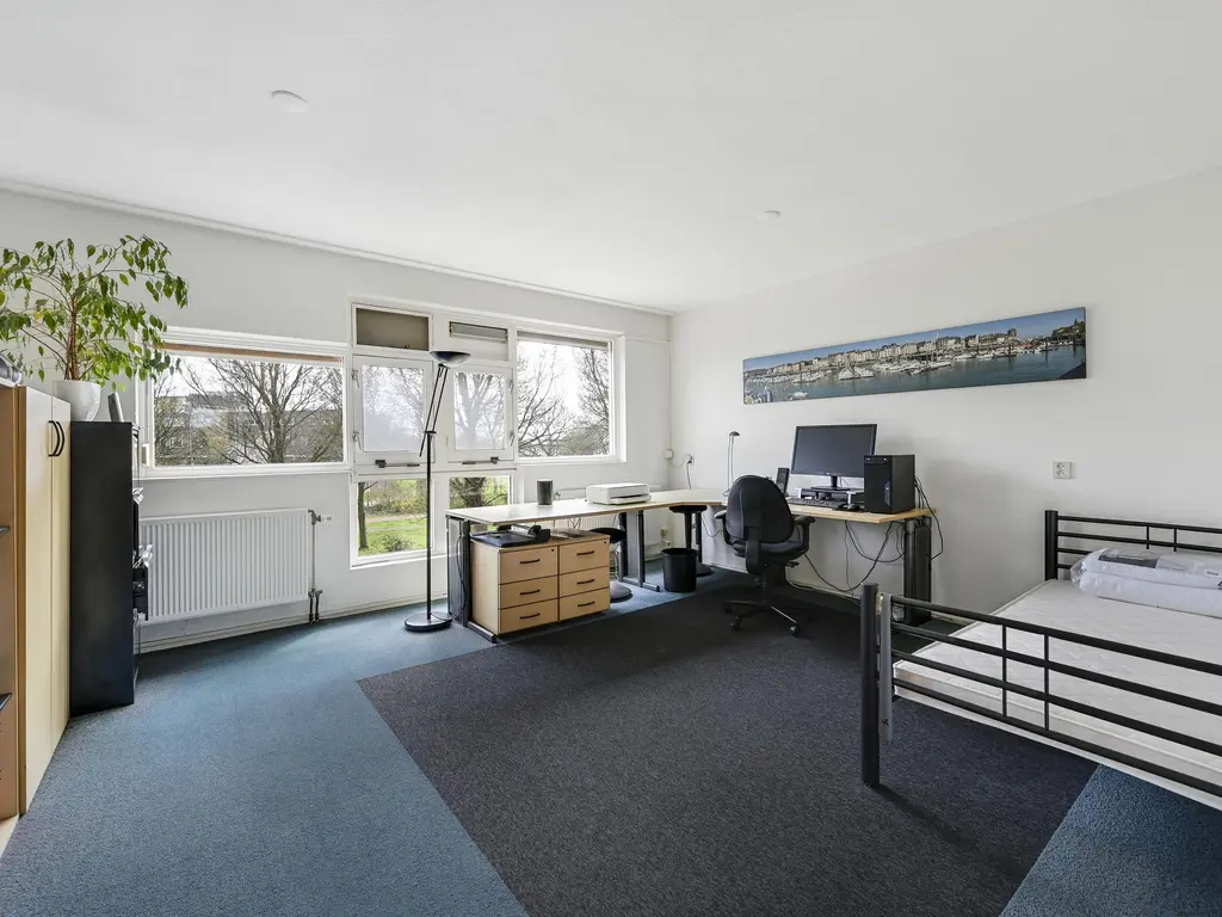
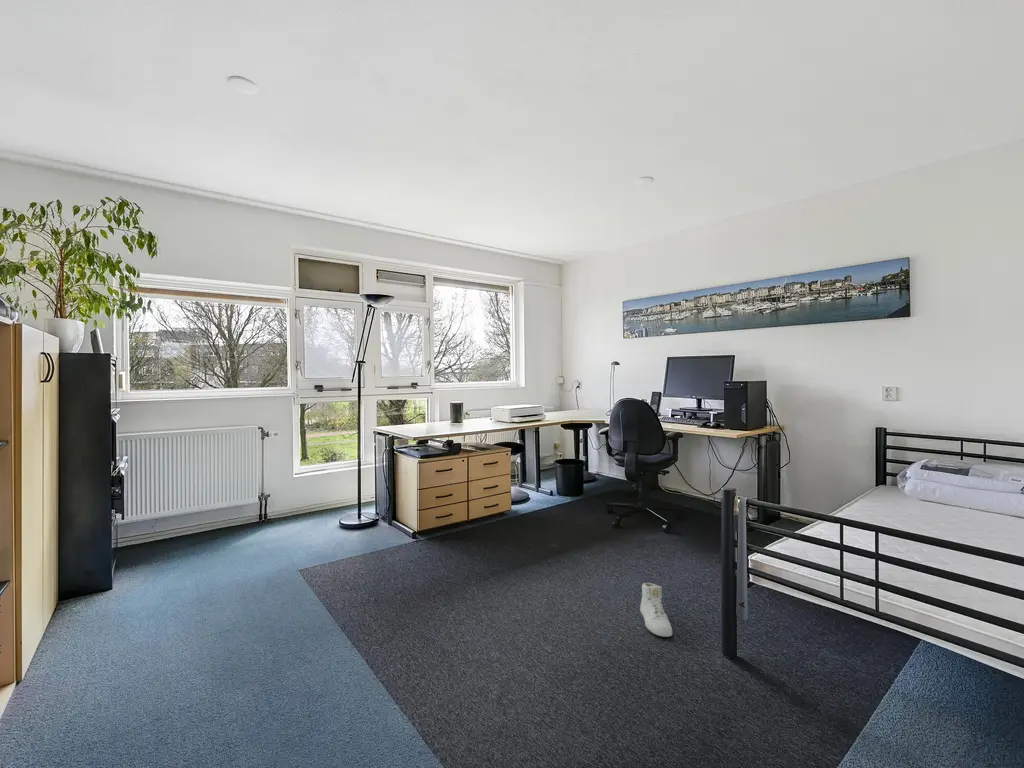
+ sneaker (654, 605)
